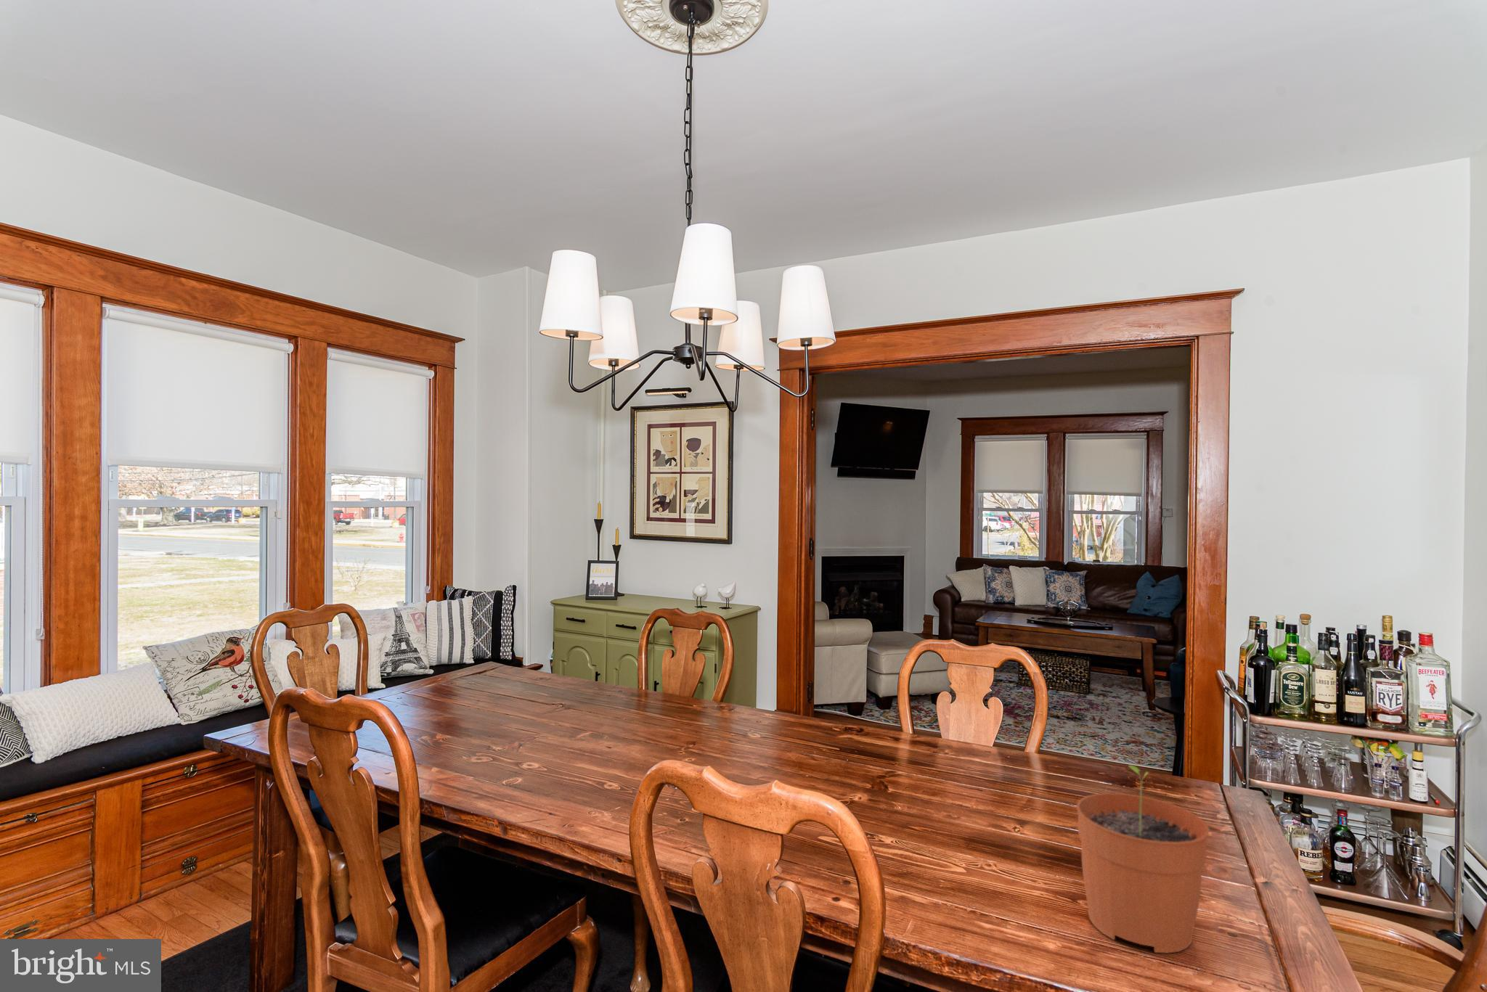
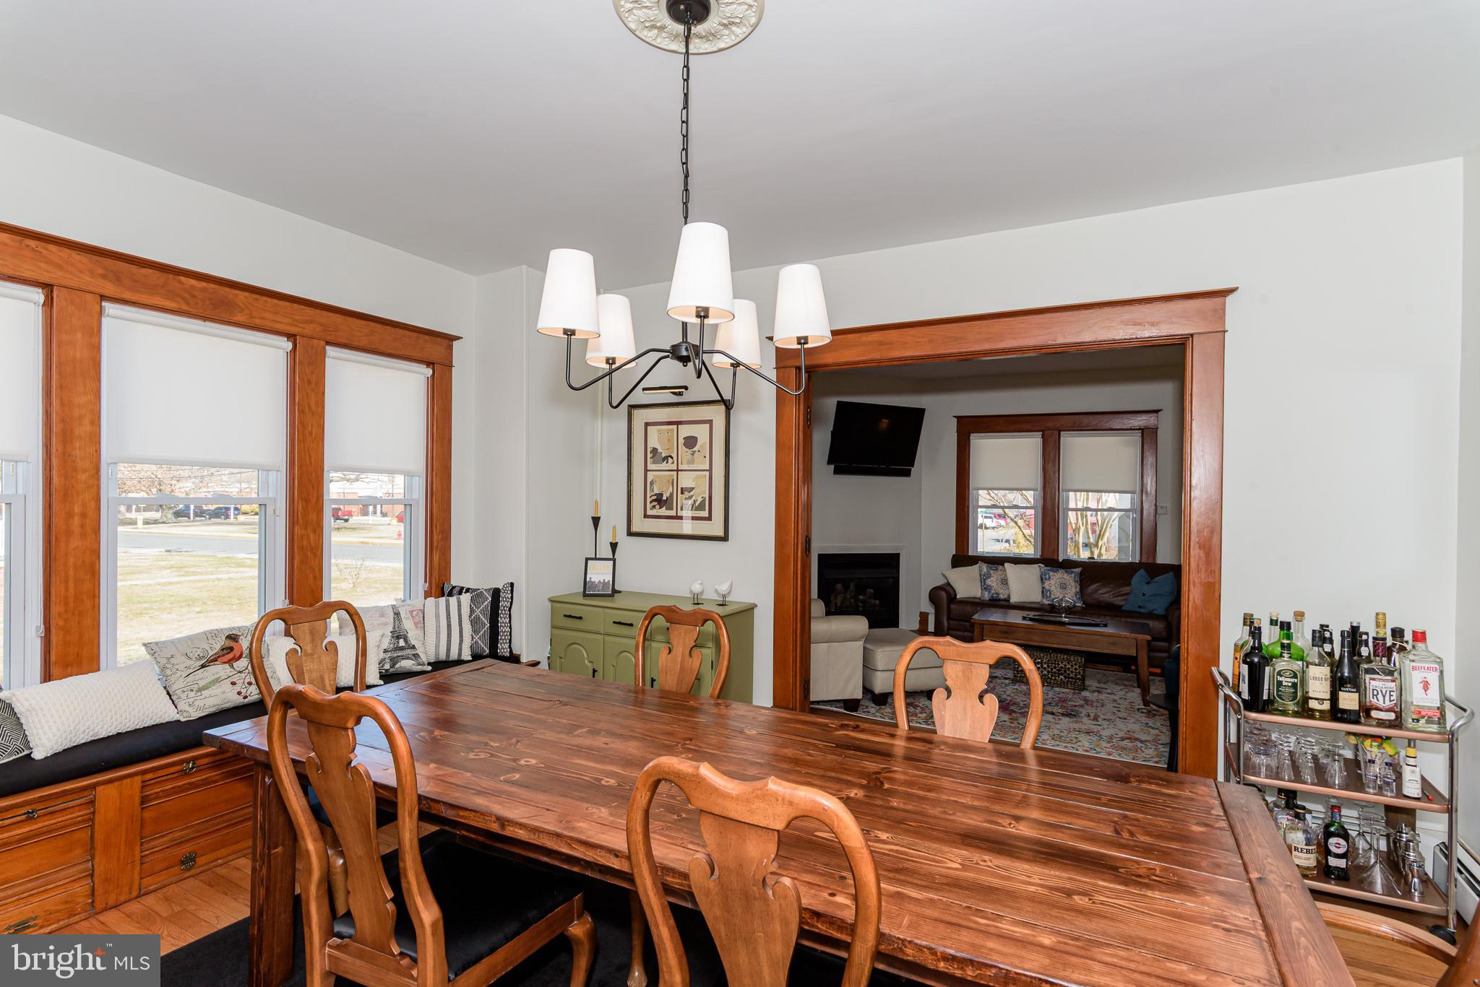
- plant pot (1140, 843)
